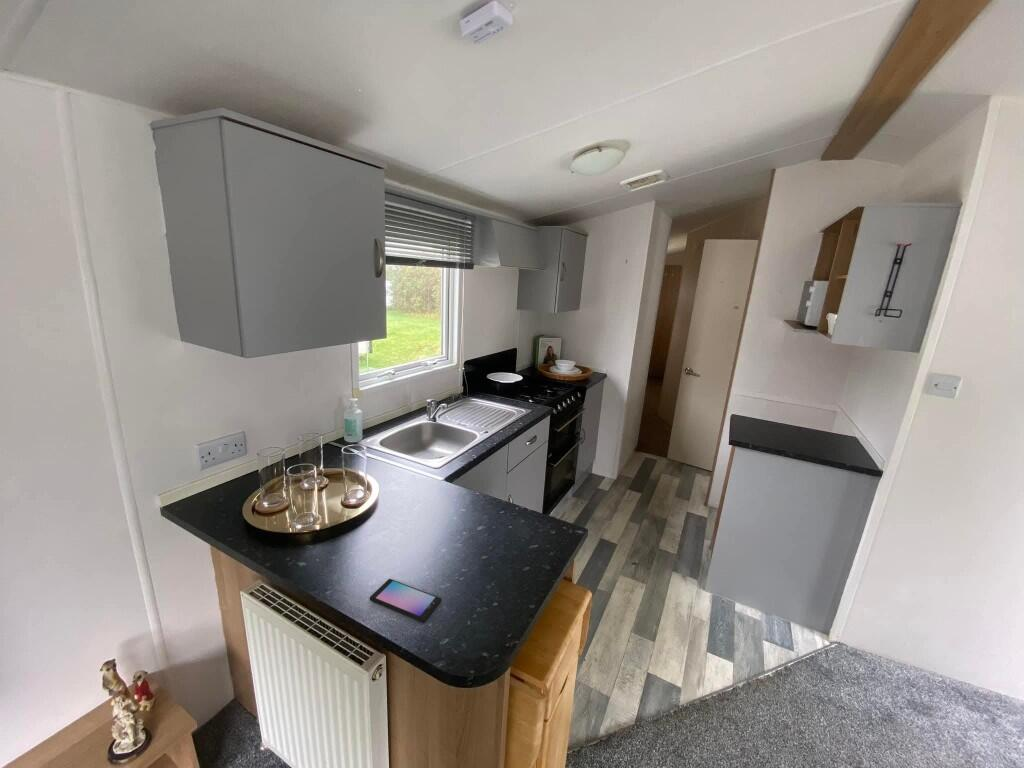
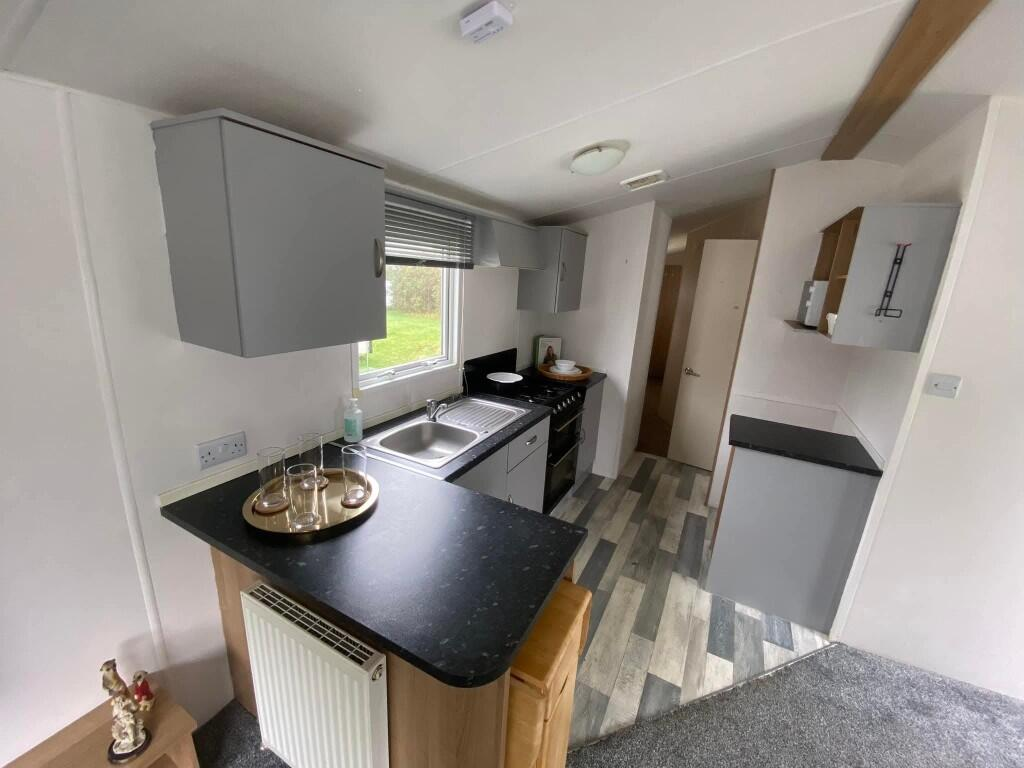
- smartphone (405, 599)
